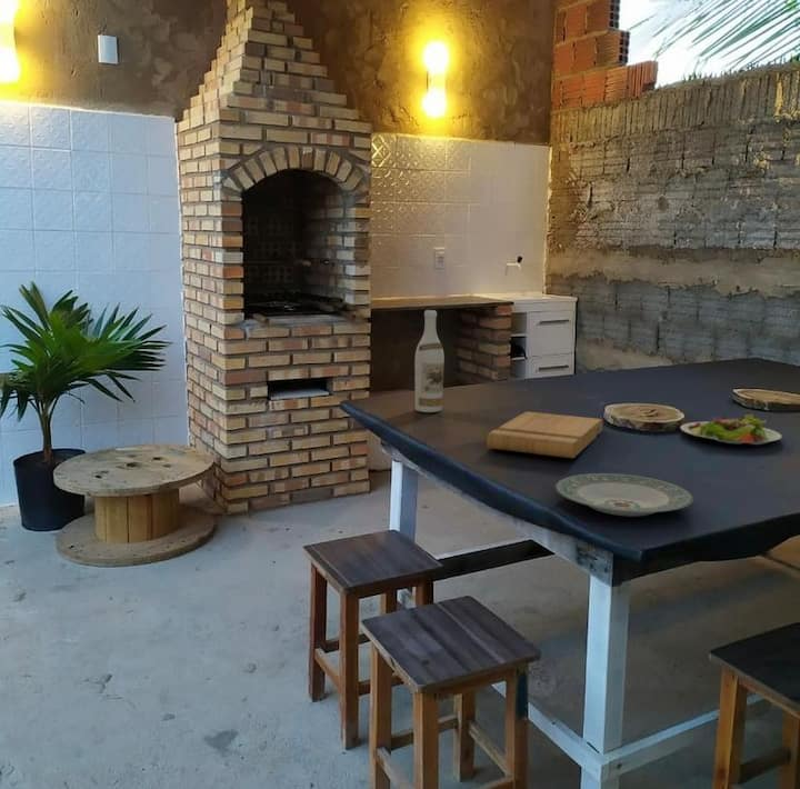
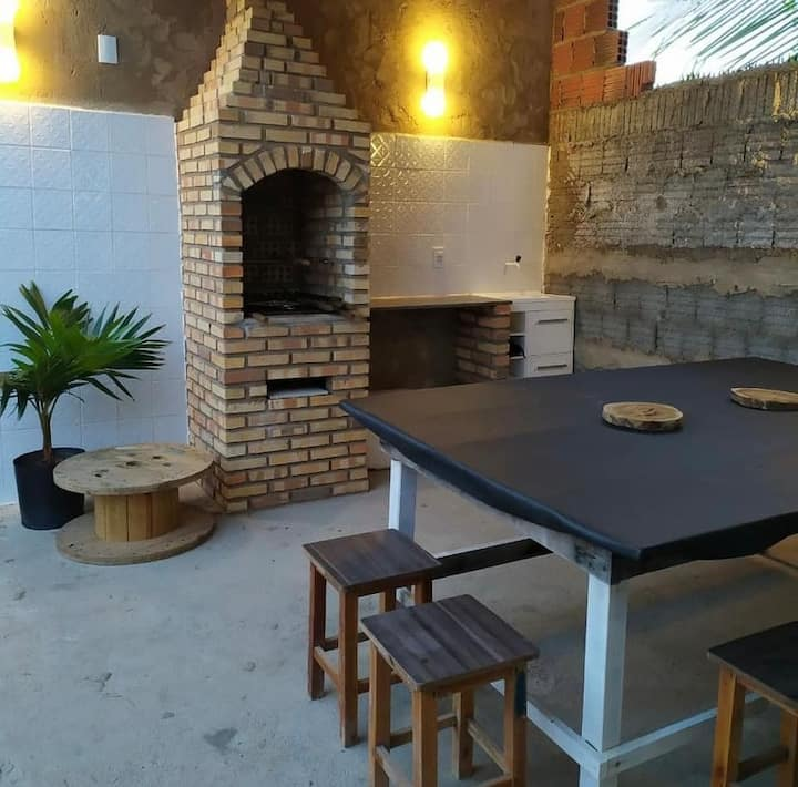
- cutting board (547, 432)
- wine bottle (429, 360)
- plate (622, 498)
- salad plate (730, 427)
